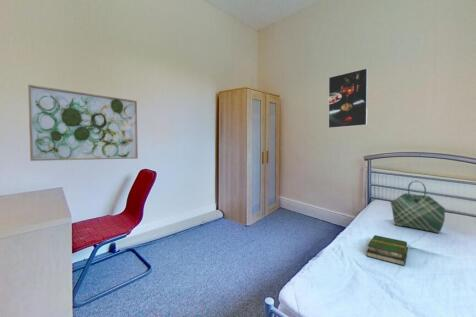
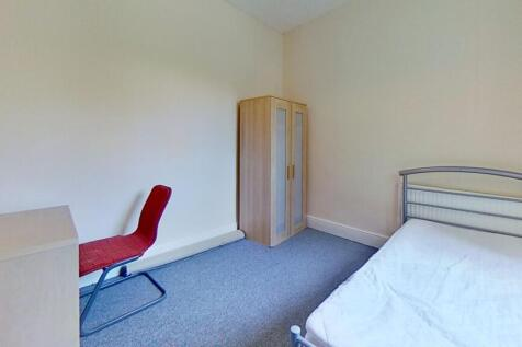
- book (387, 248)
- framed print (347, 100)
- wall art (90, 126)
- tote bag (415, 204)
